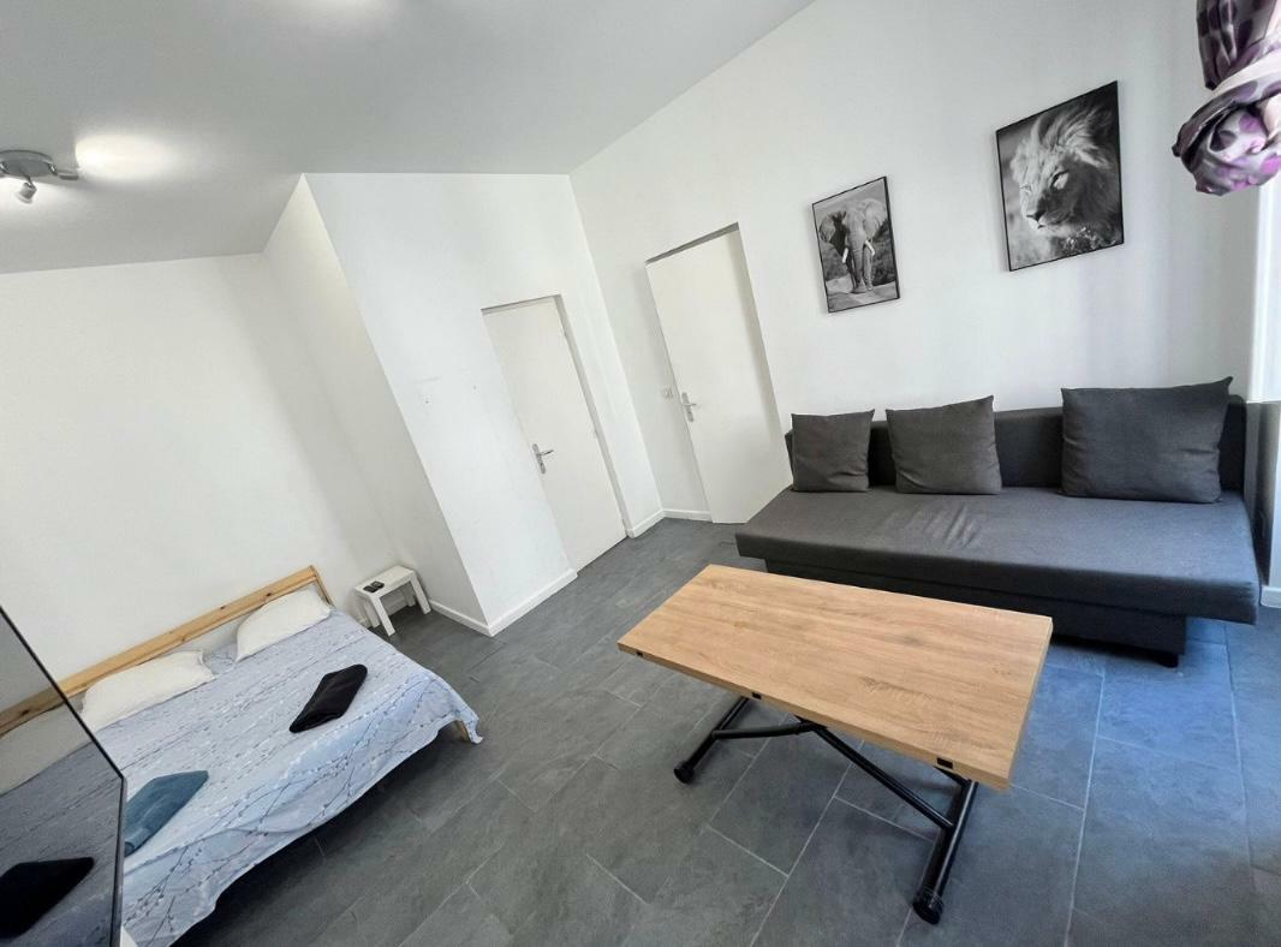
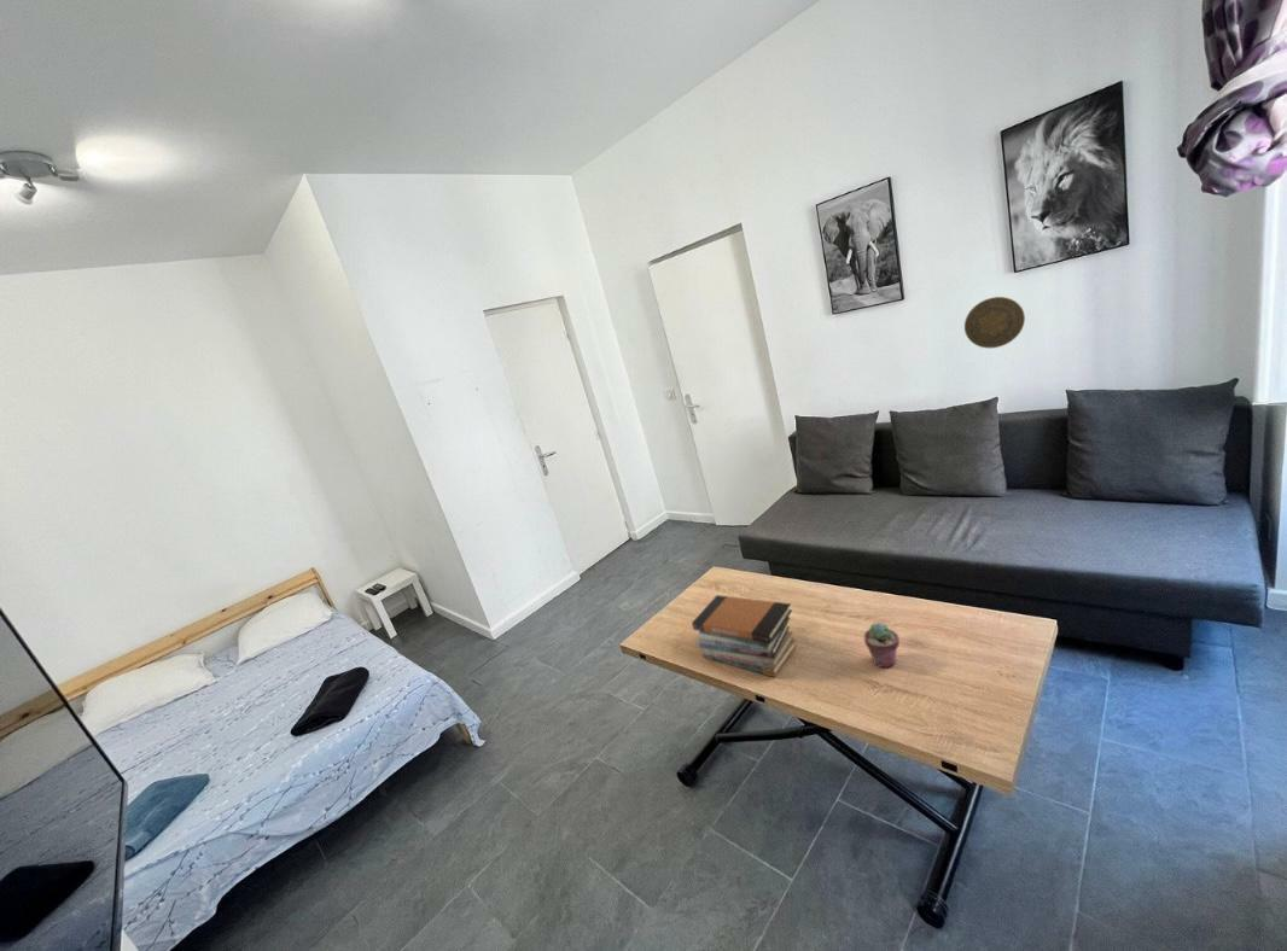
+ decorative plate (992, 322)
+ book stack (744, 632)
+ potted succulent (881, 643)
